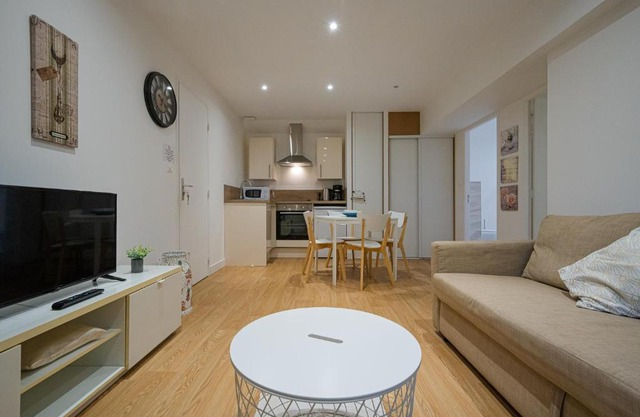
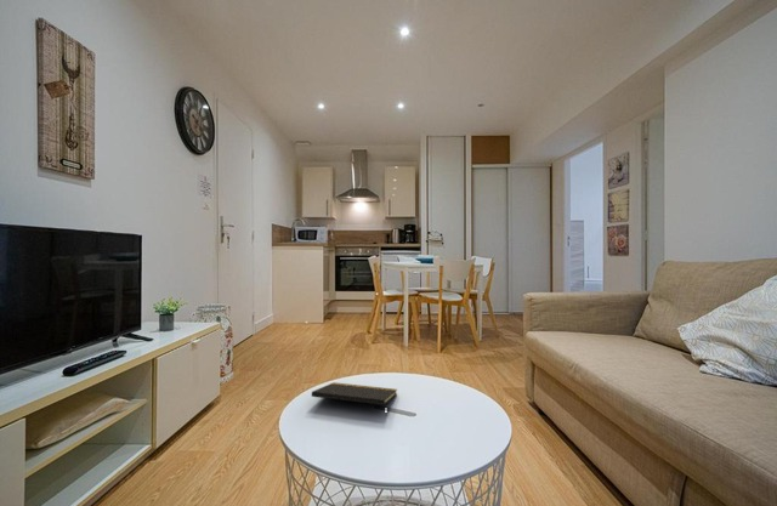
+ notepad (356, 392)
